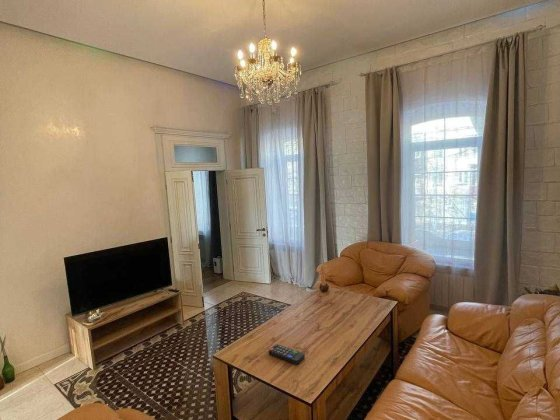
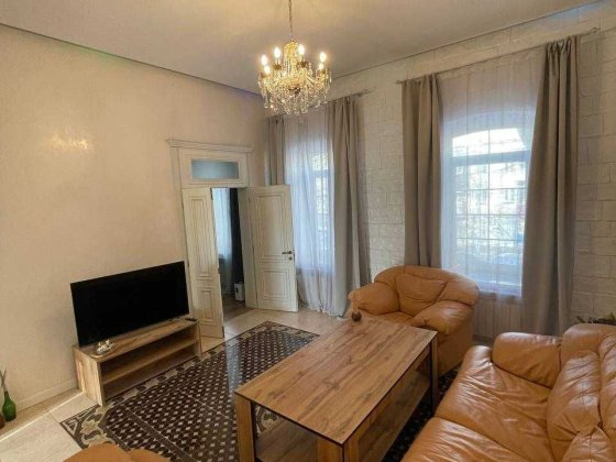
- remote control (286, 353)
